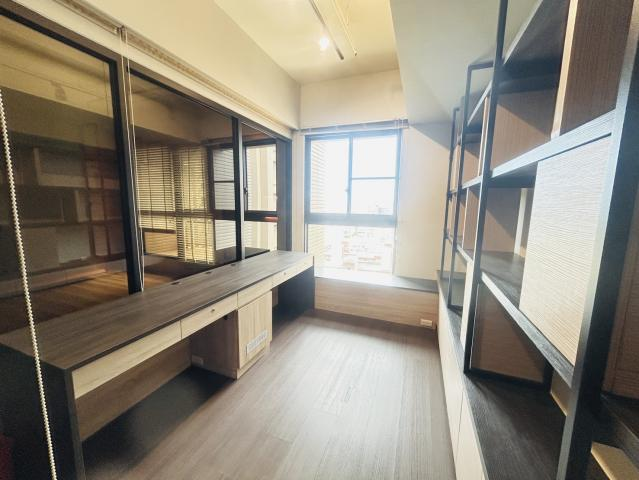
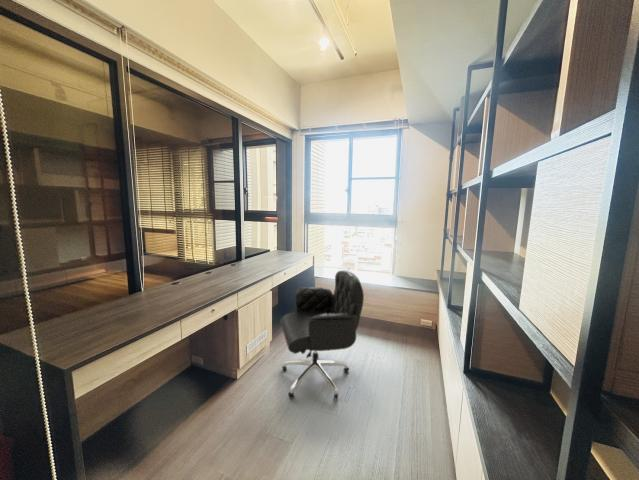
+ office chair (320, 326)
